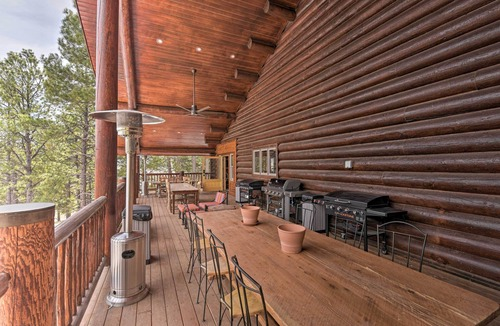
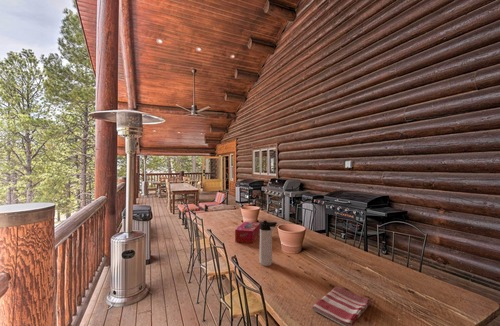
+ dish towel (341, 304)
+ thermos bottle (268, 242)
+ tissue box (248, 231)
